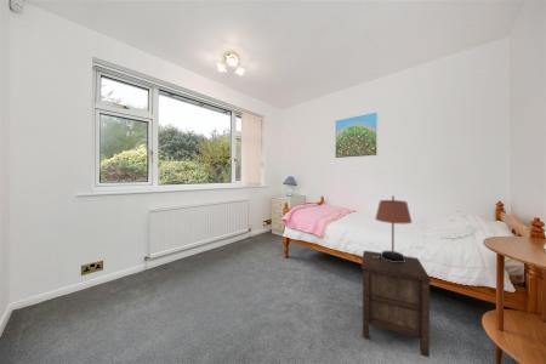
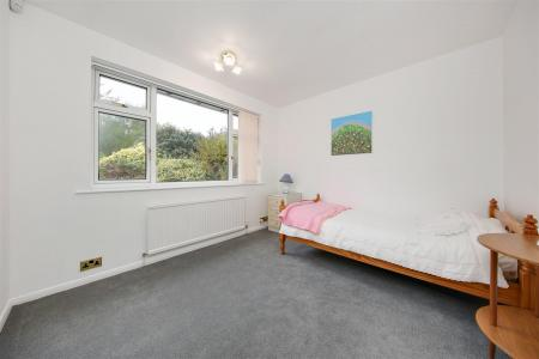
- nightstand (391, 295)
- table lamp (392, 227)
